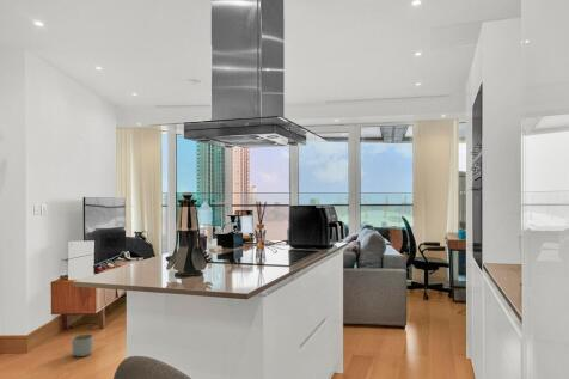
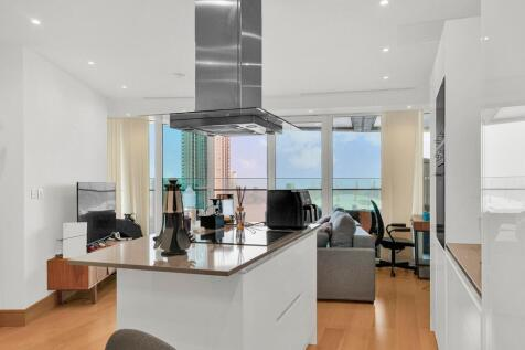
- planter (82, 346)
